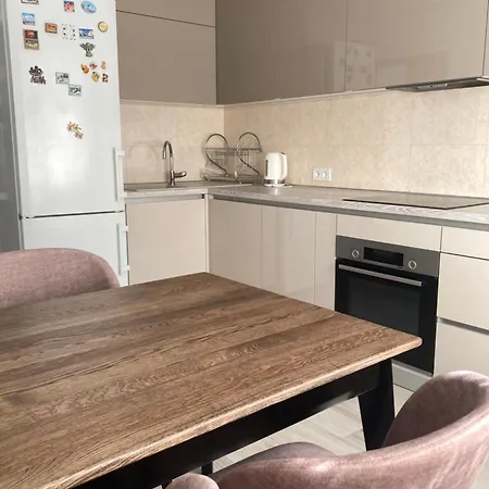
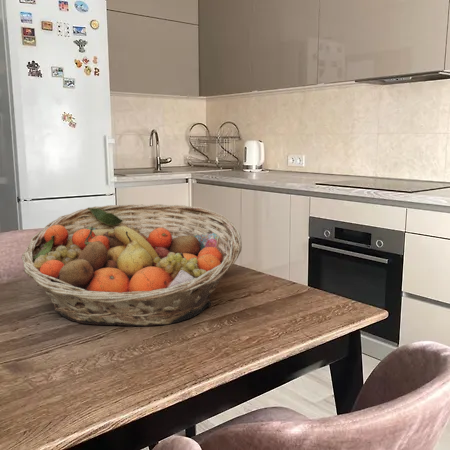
+ fruit basket (134, 259)
